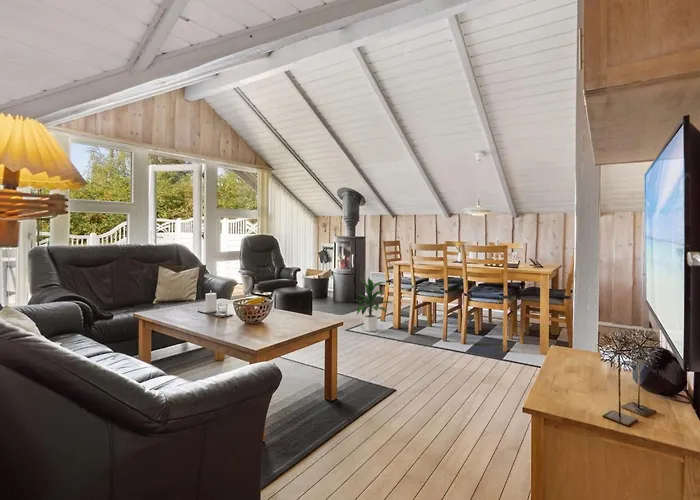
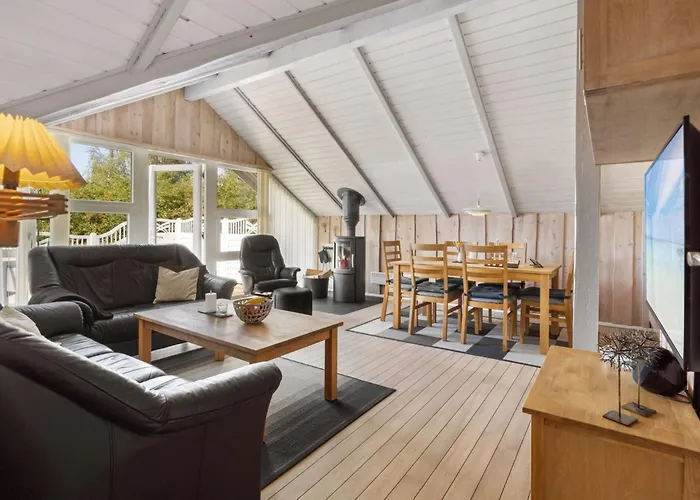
- indoor plant (370, 303)
